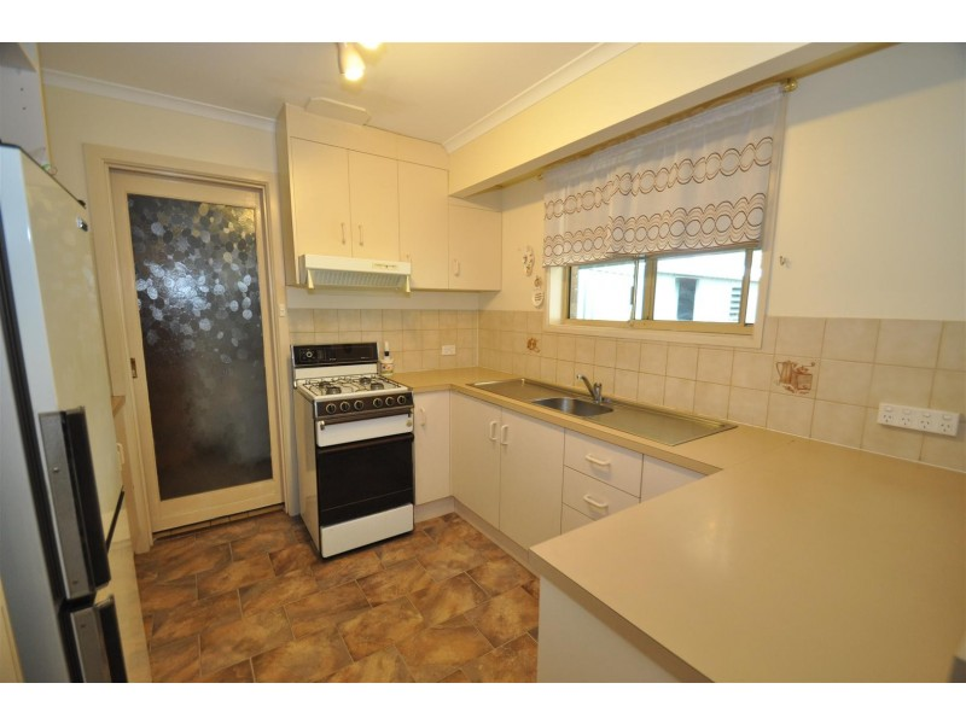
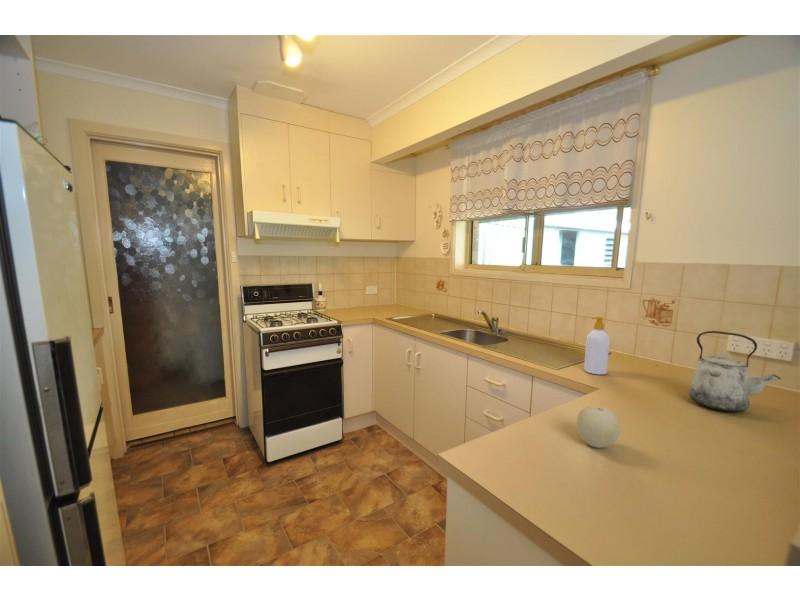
+ kettle (733, 371)
+ fruit (598, 426)
+ soap bottle (596, 344)
